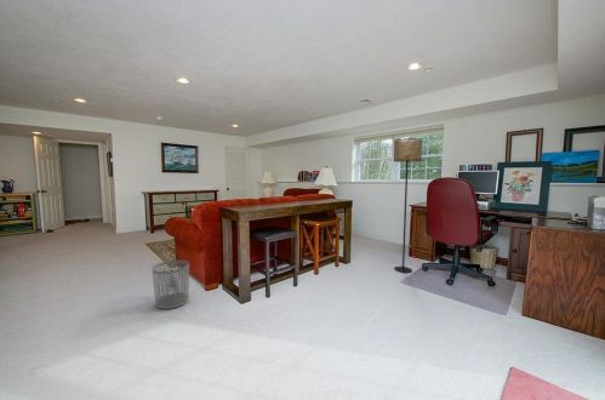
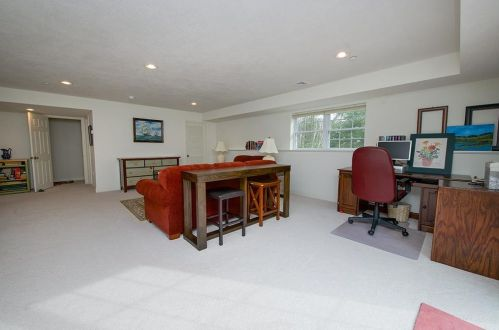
- floor lamp (405, 206)
- waste bin (171, 284)
